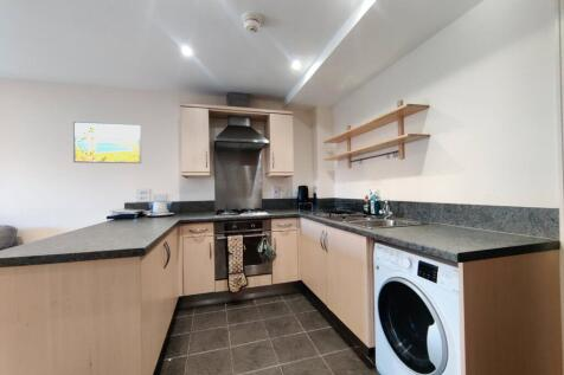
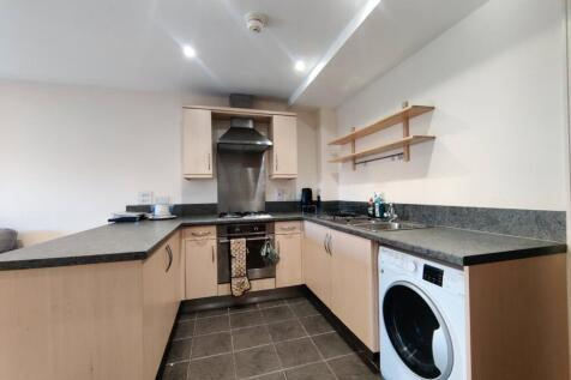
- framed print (108, 142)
